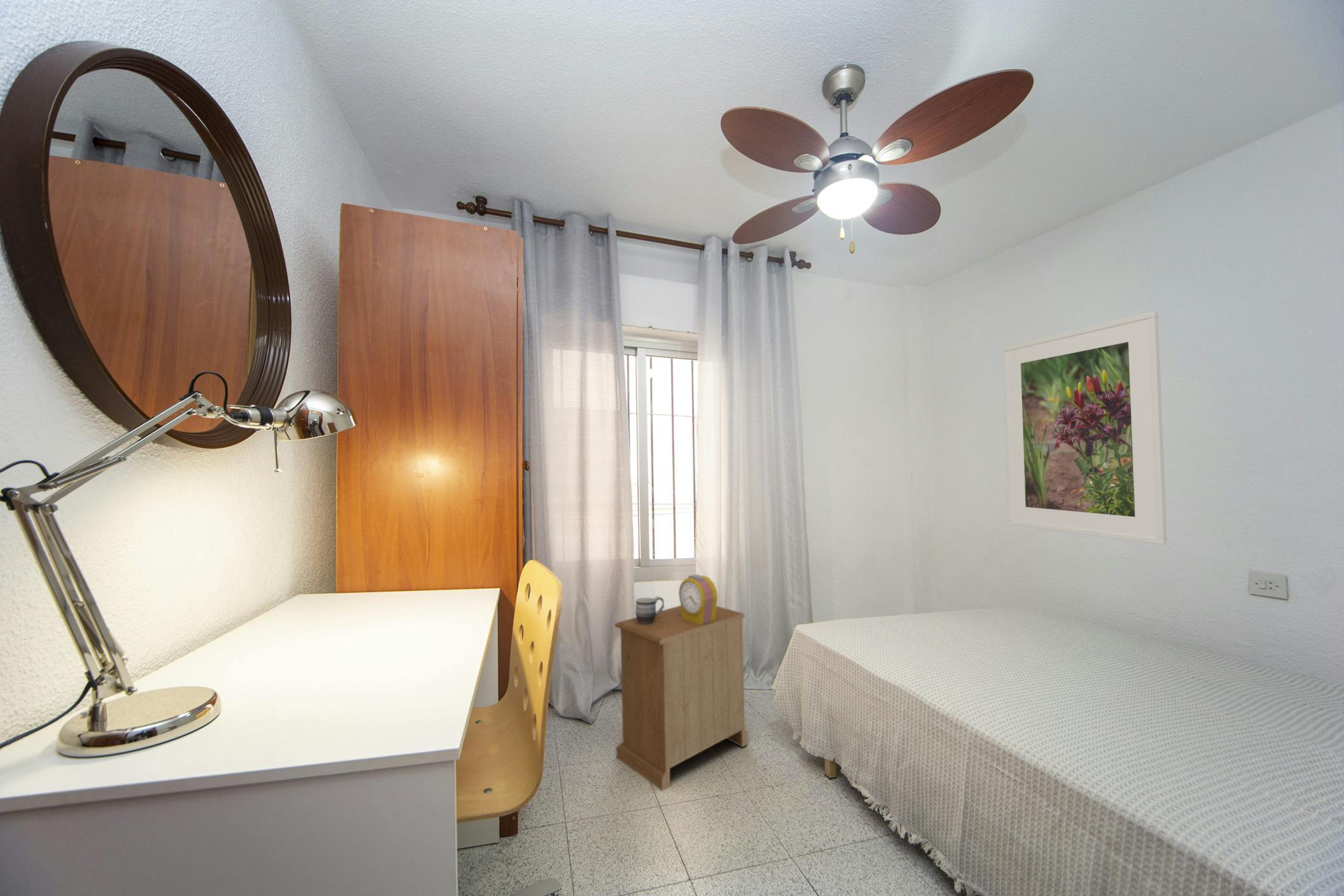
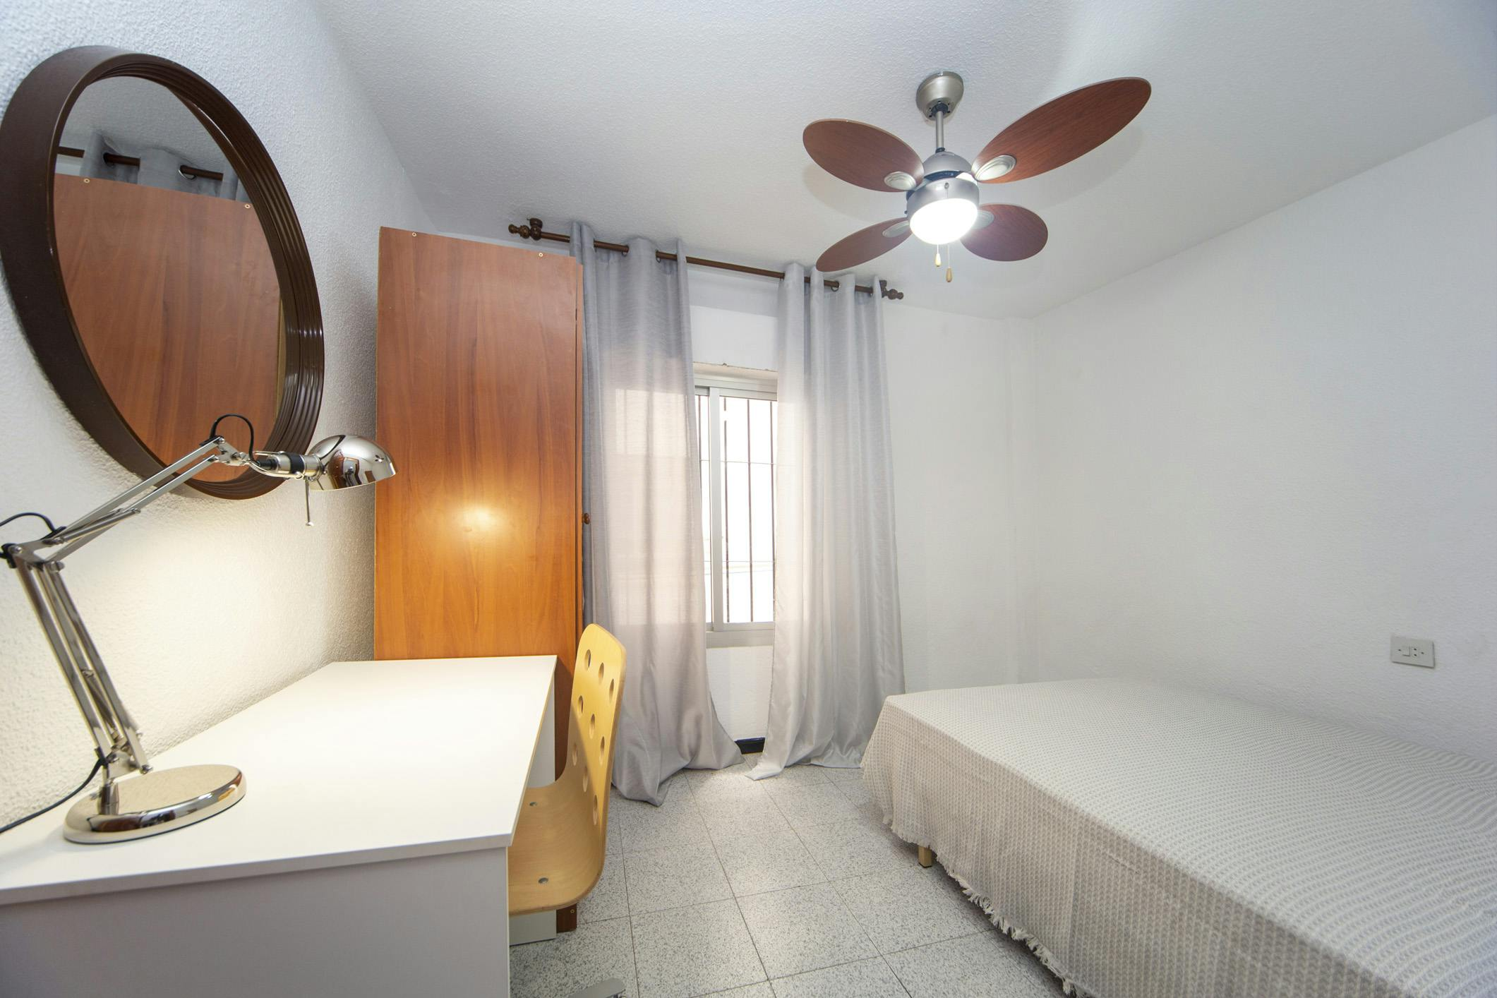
- mug (649, 609)
- nightstand (682, 684)
- alarm clock (697, 596)
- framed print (1073, 432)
